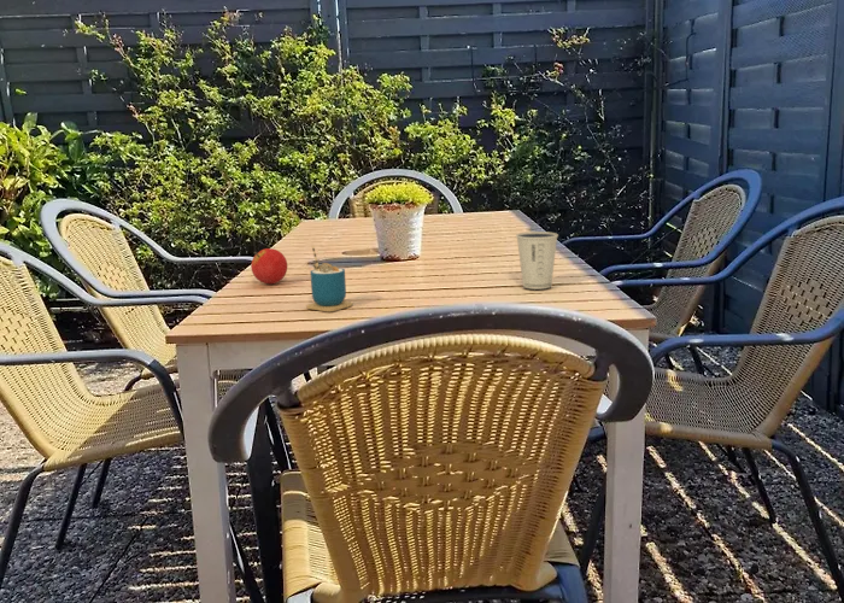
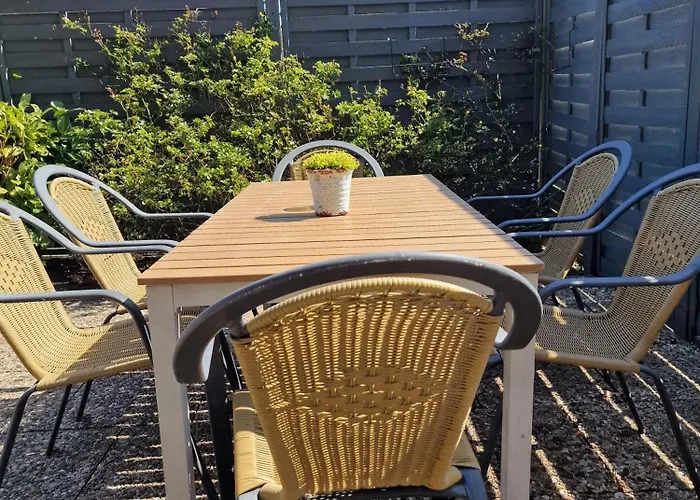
- fruit (269, 265)
- dixie cup (537, 260)
- cup (327, 276)
